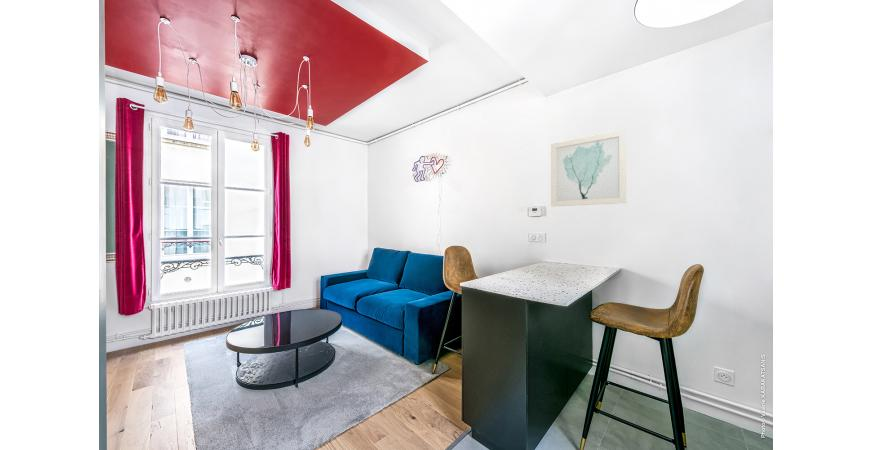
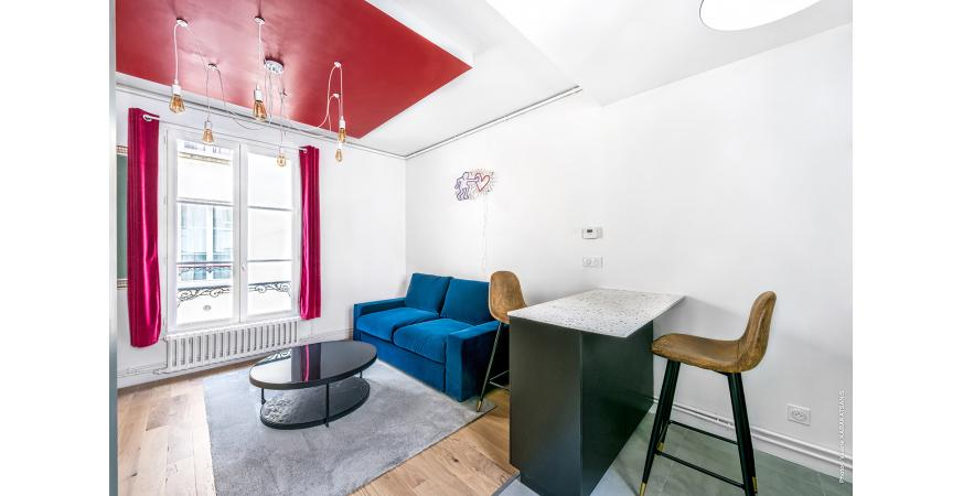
- wall art (585, 171)
